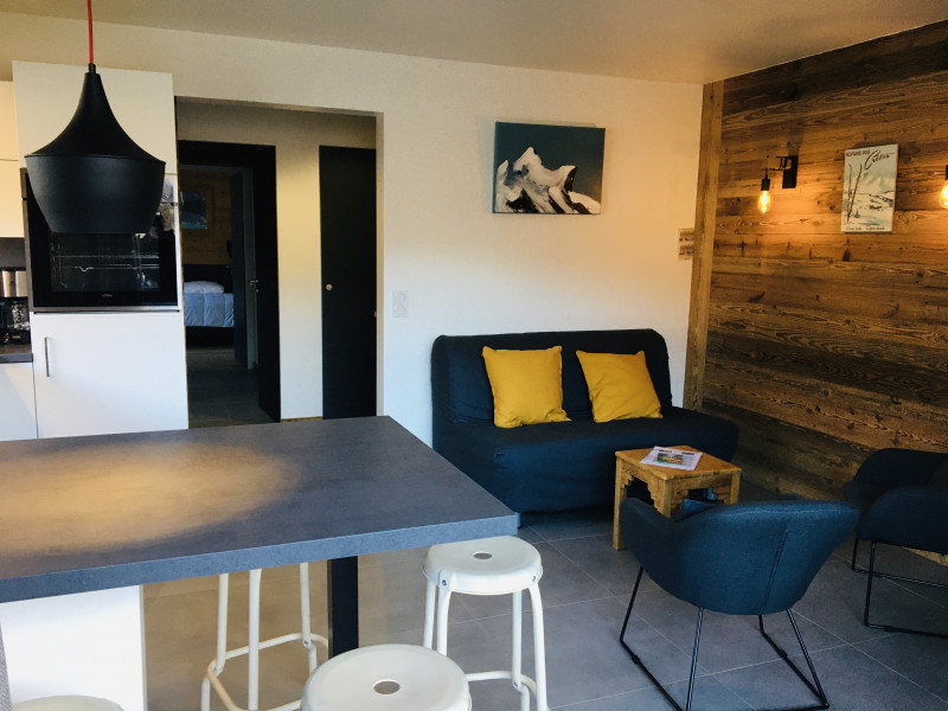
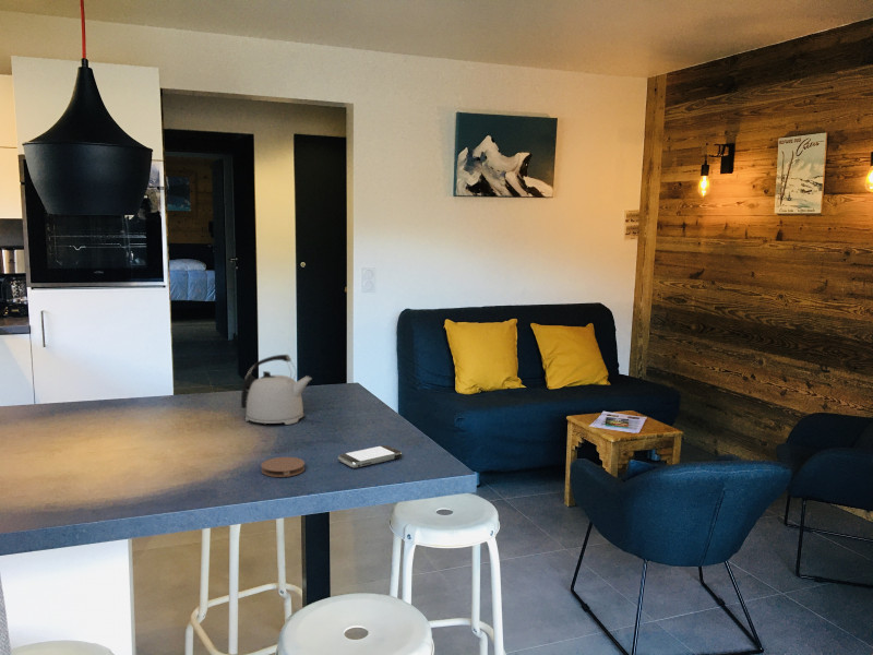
+ coaster (283, 466)
+ smartphone (370, 456)
+ kettle (276, 385)
